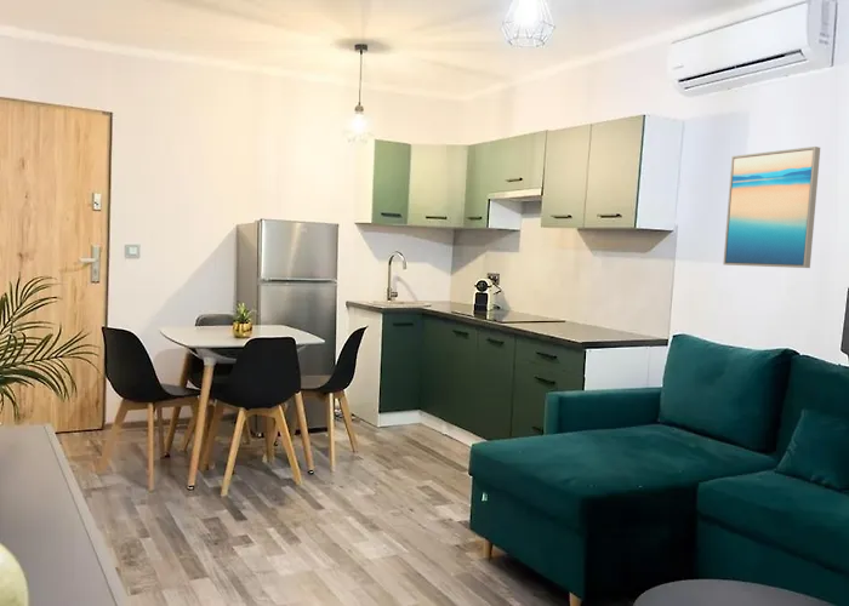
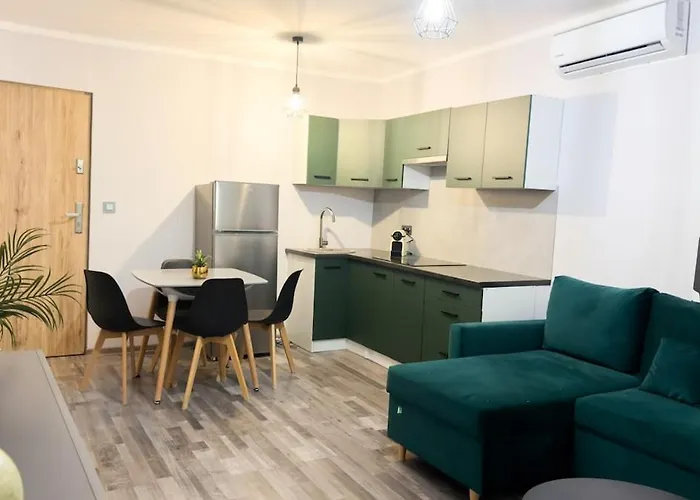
- wall art (769, 208)
